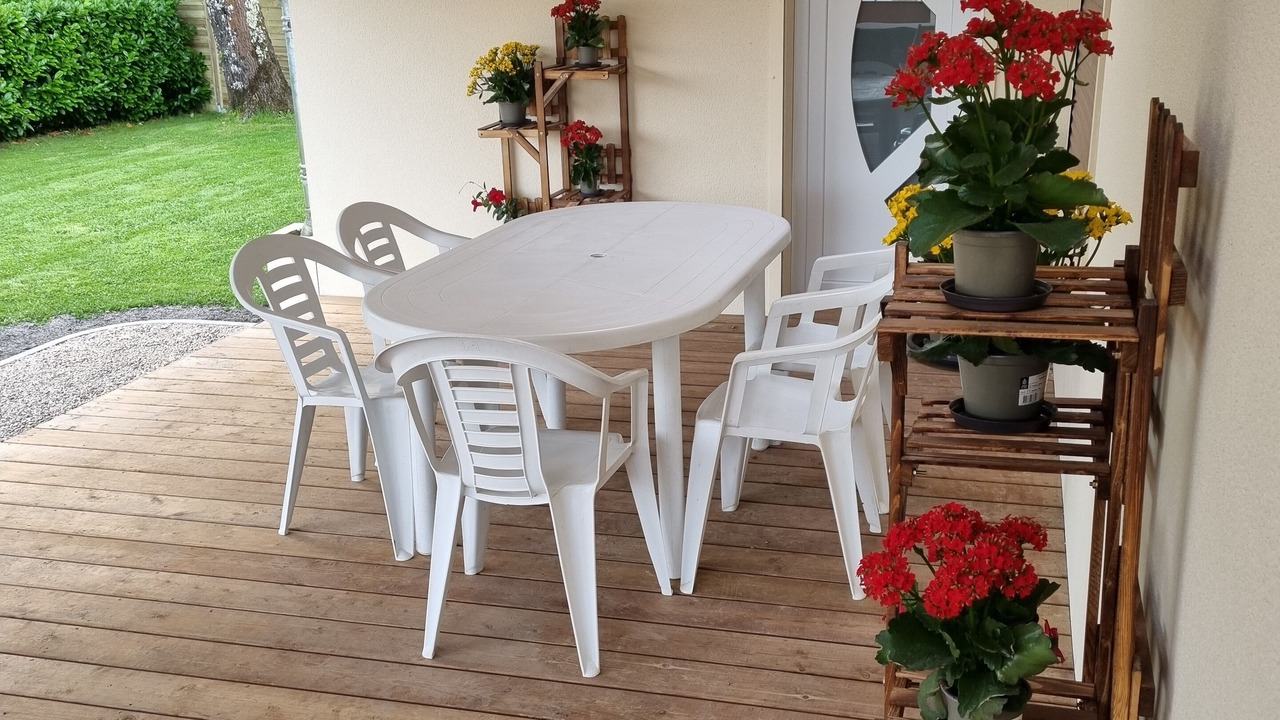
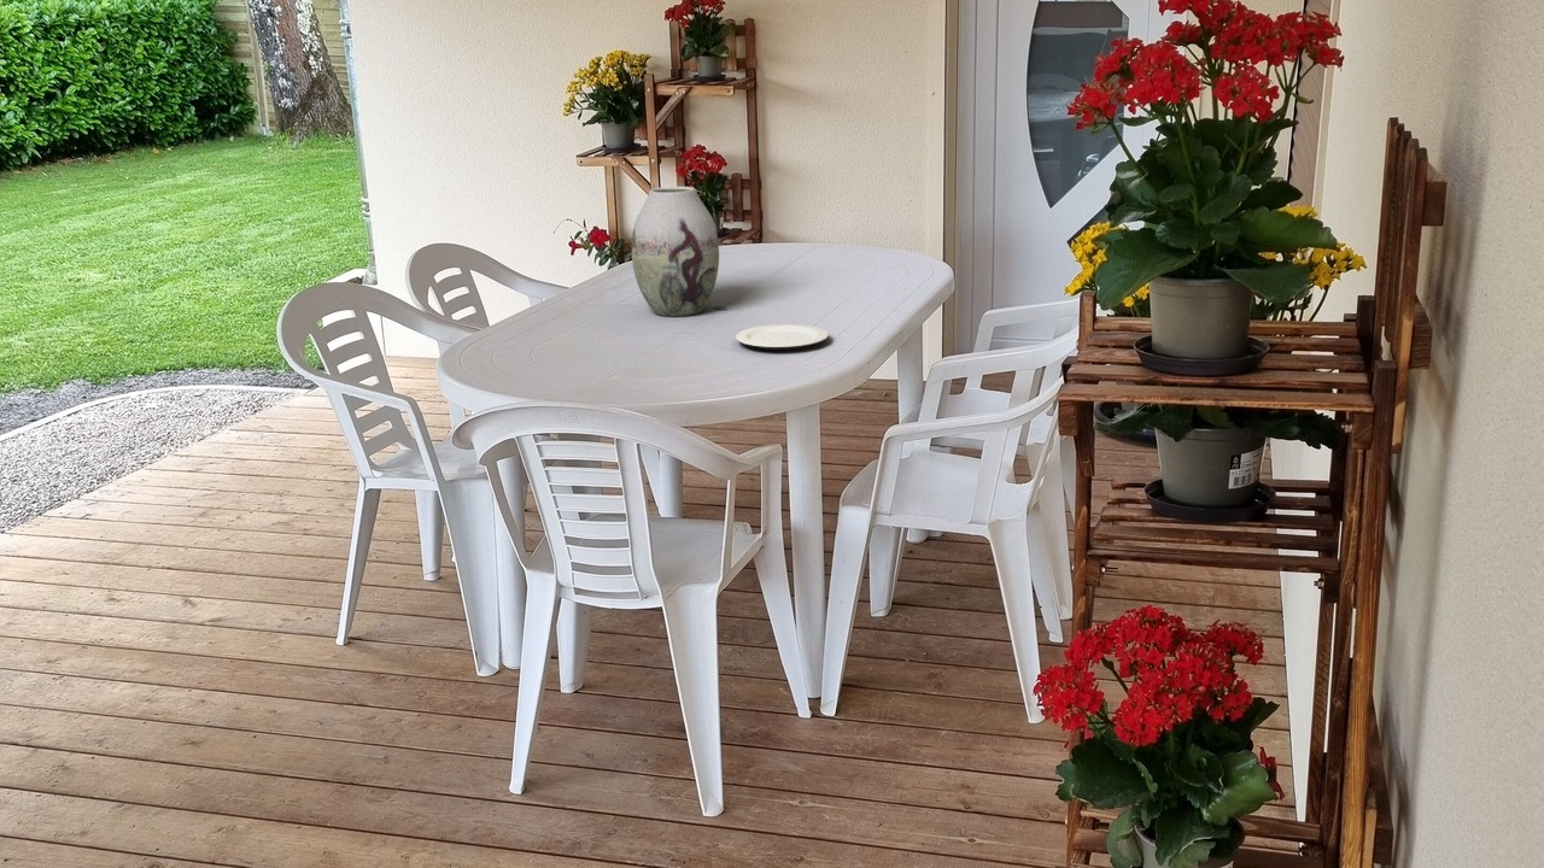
+ vase (674, 251)
+ plate (782, 338)
